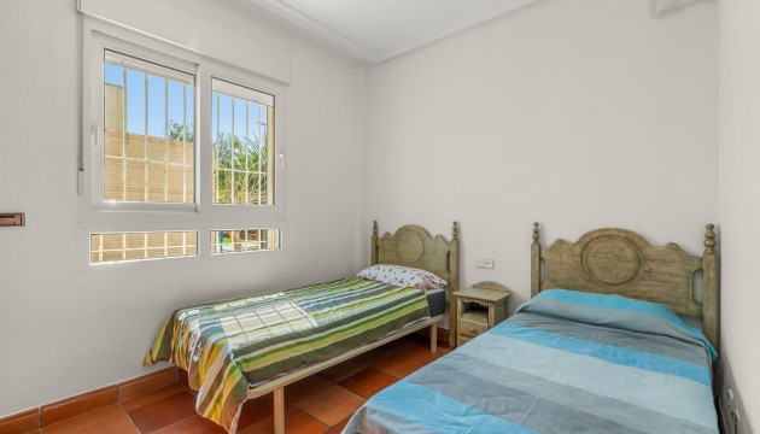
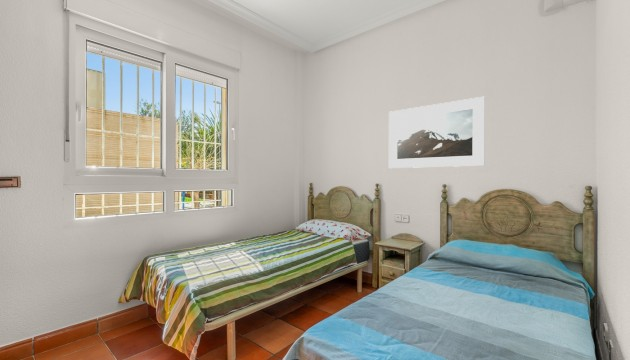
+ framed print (431, 136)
